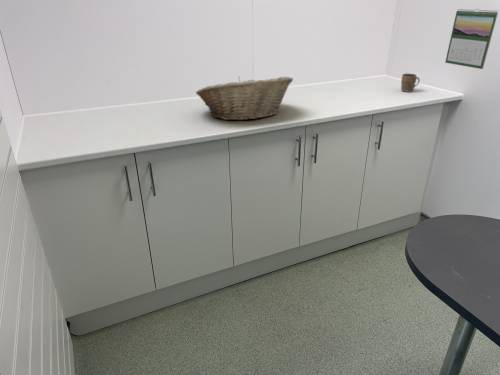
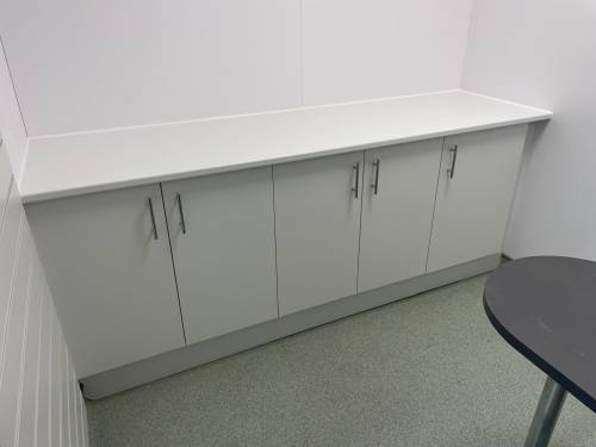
- calendar (469, 38)
- fruit basket (245, 94)
- mug (409, 82)
